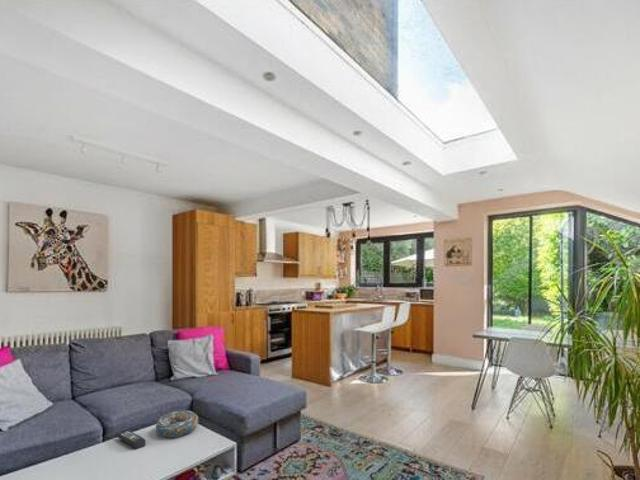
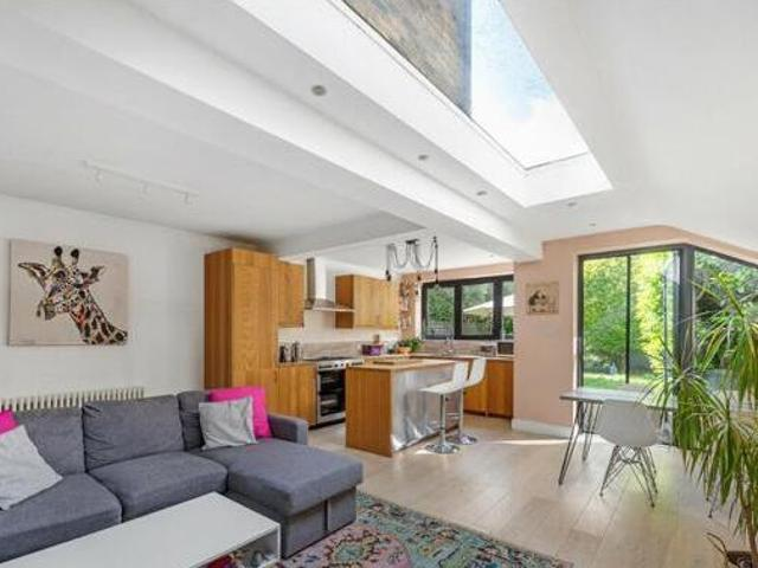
- remote control (131, 438)
- decorative bowl (177, 424)
